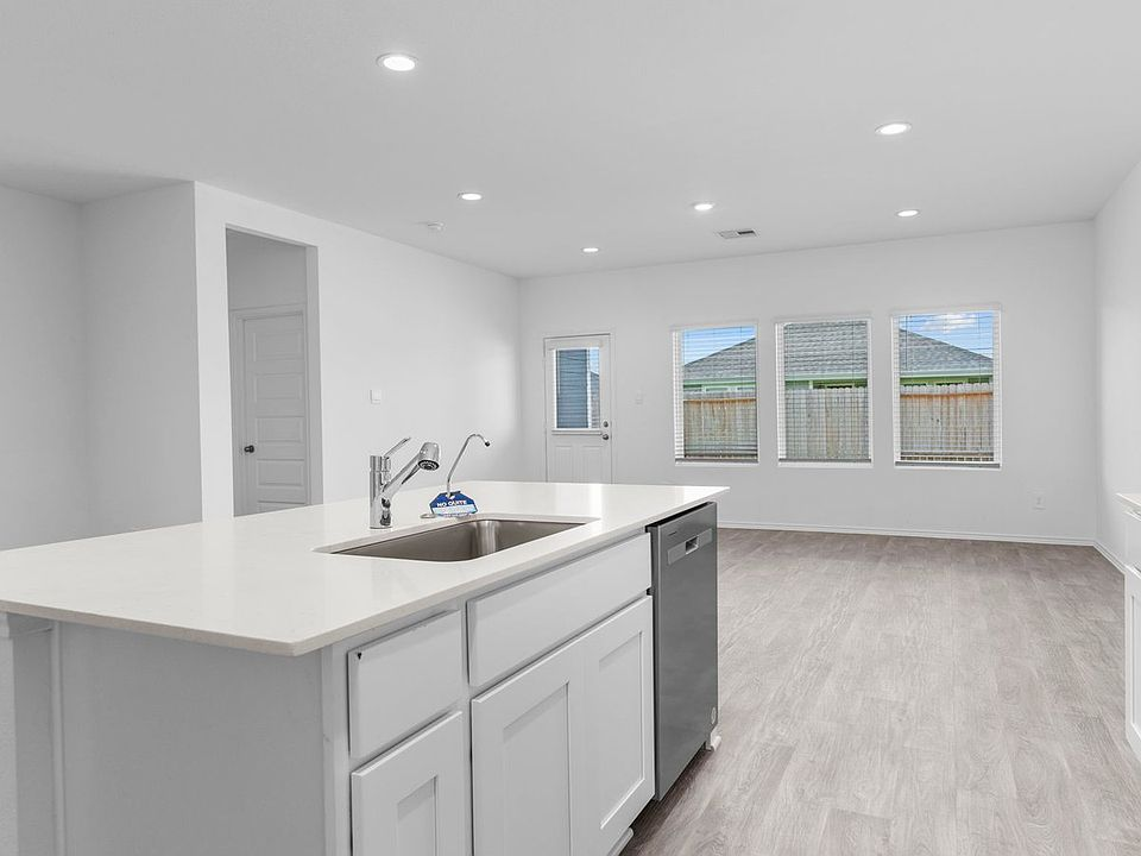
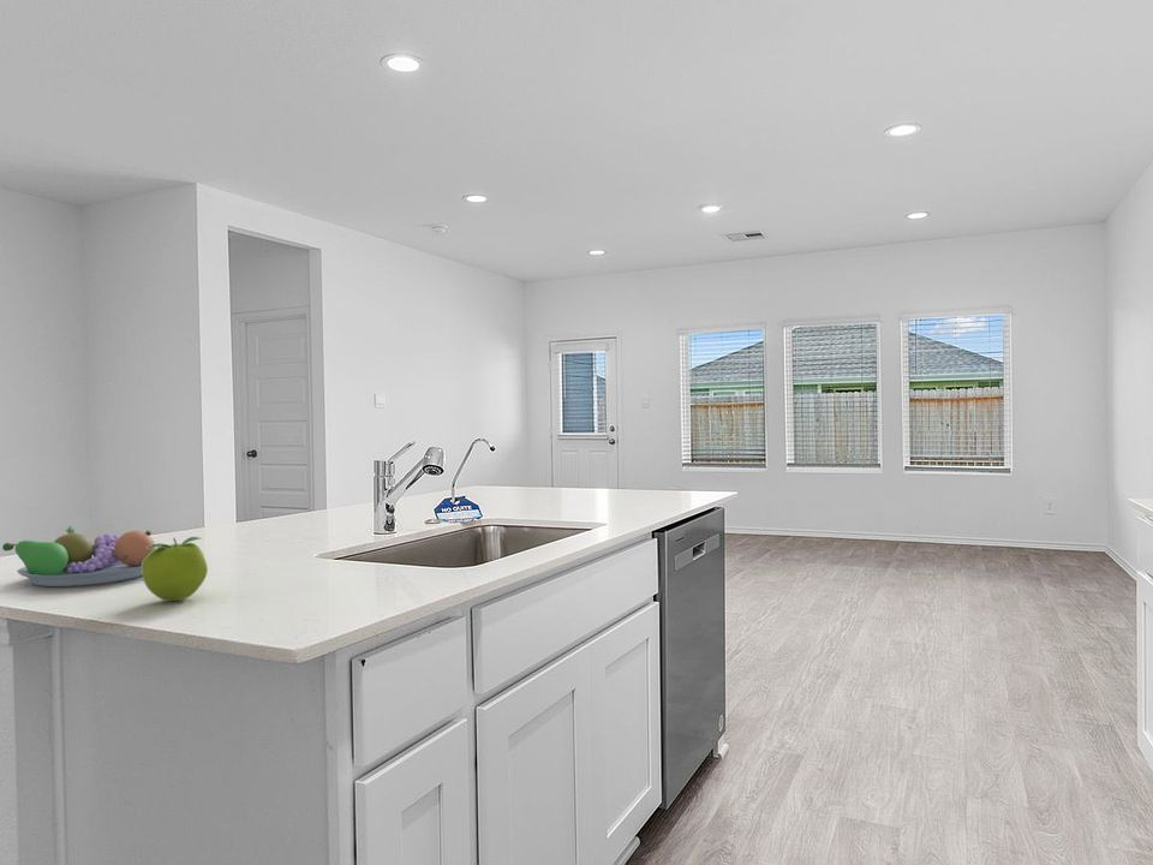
+ fruit (174, 568)
+ fruit bowl (86, 551)
